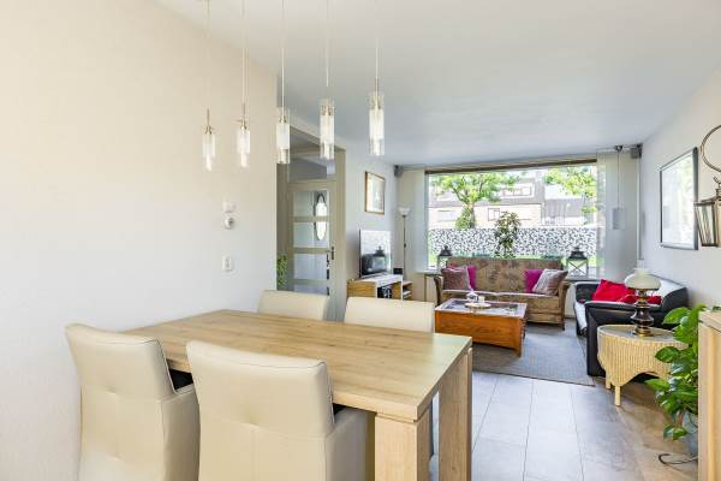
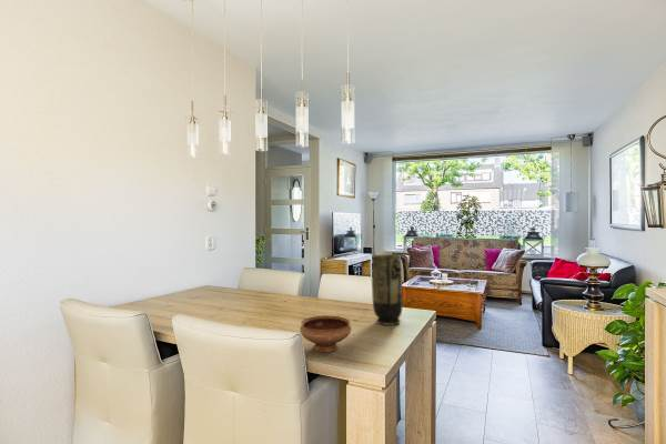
+ vase (387, 289)
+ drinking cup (325, 334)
